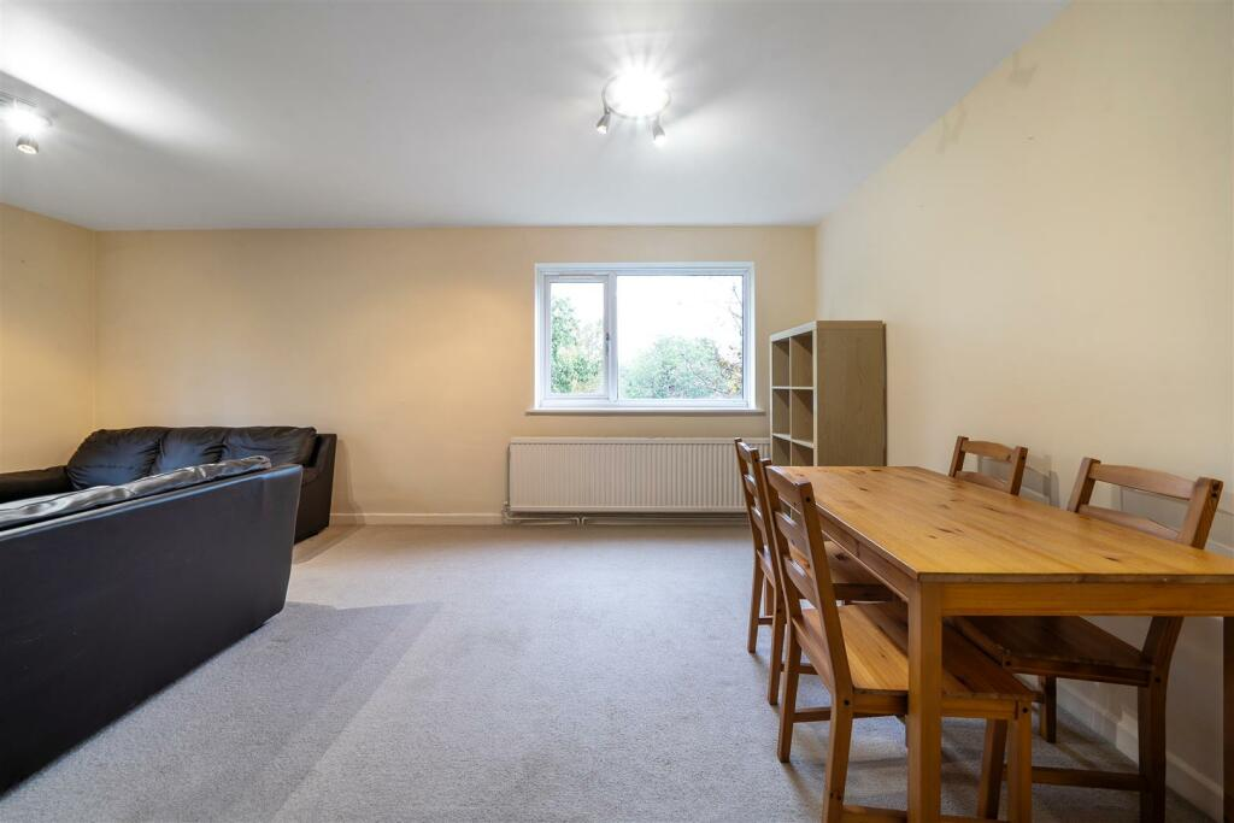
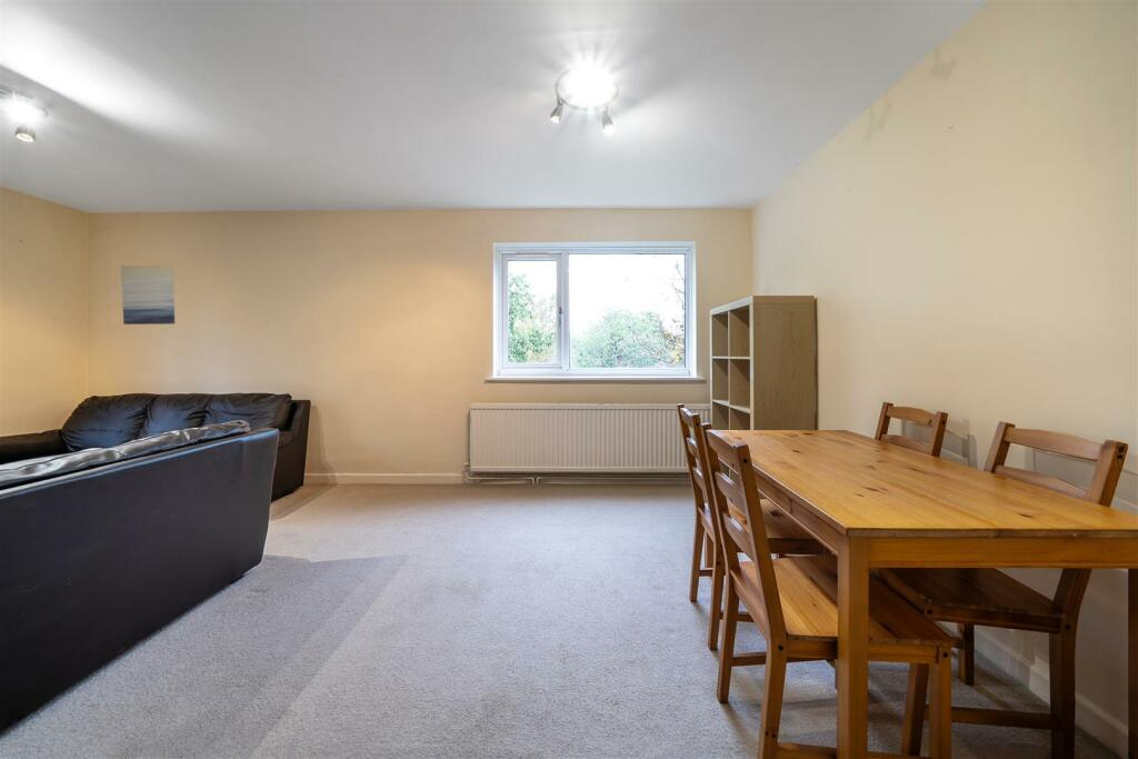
+ wall art (148, 294)
